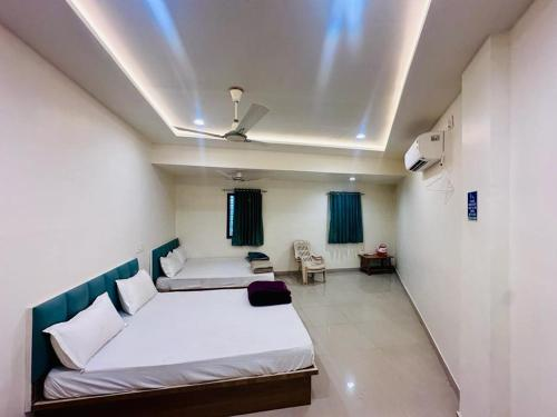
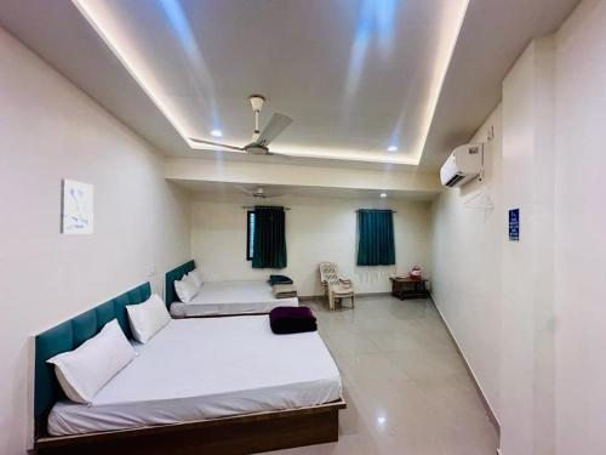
+ wall art (78, 207)
